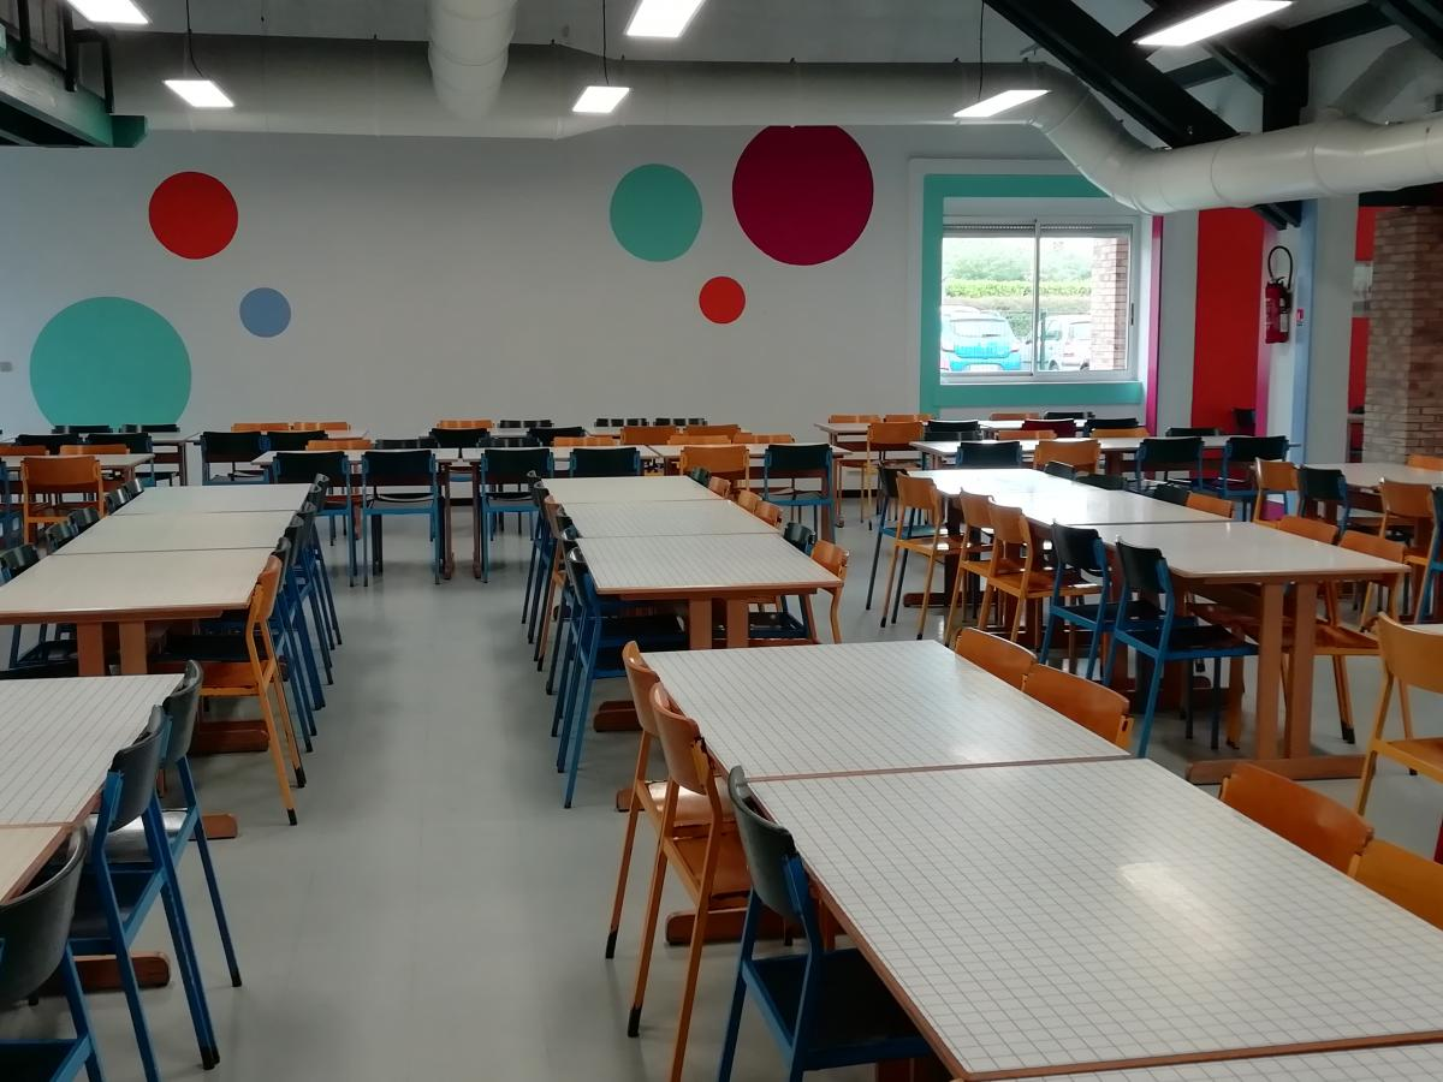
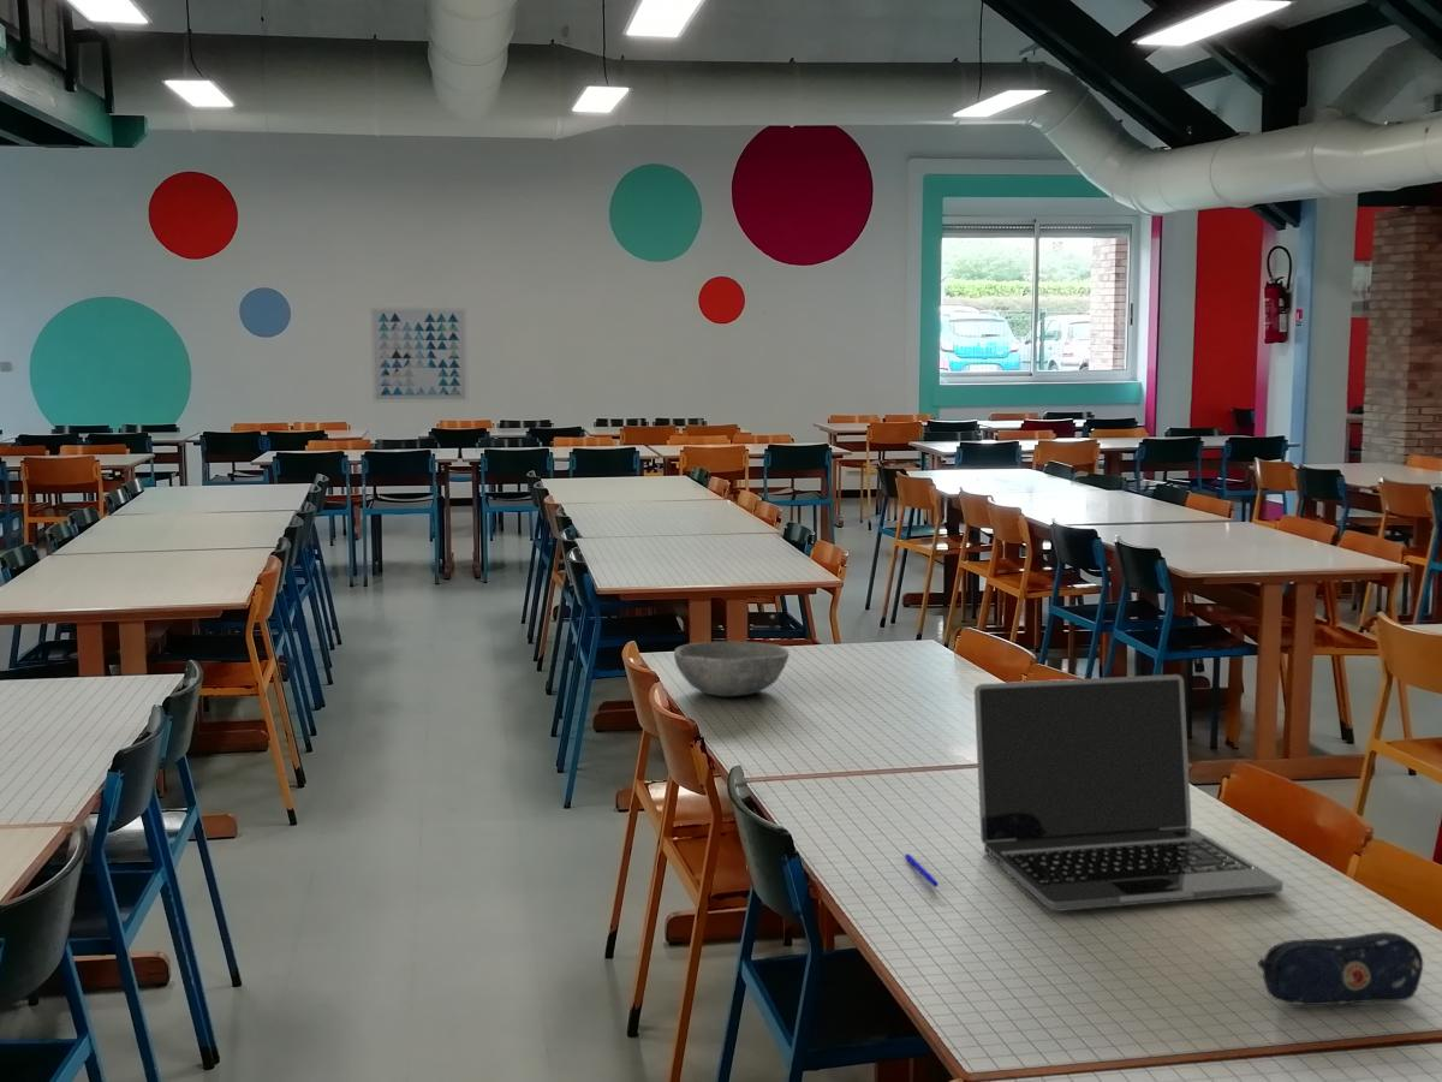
+ pen (919, 868)
+ bowl (731, 670)
+ pencil case (1343, 969)
+ laptop (1121, 784)
+ wall art (419, 355)
